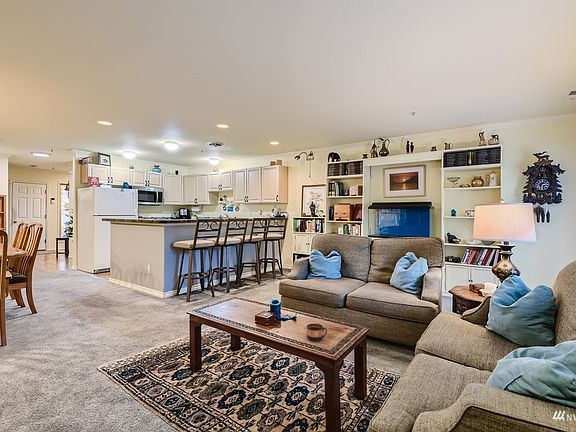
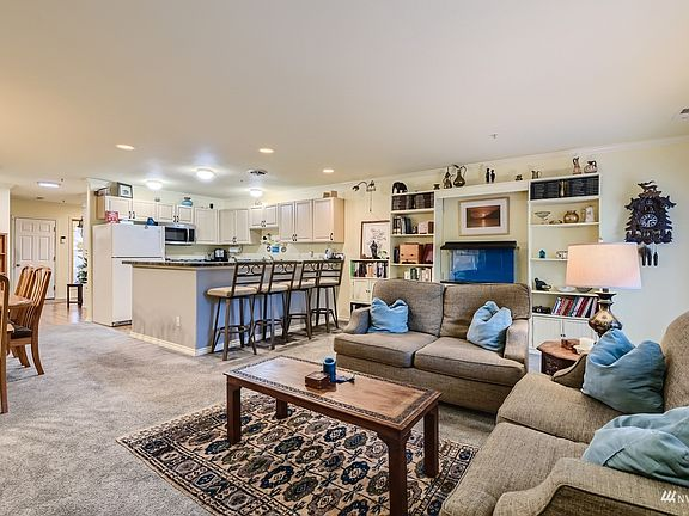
- cup (315, 332)
